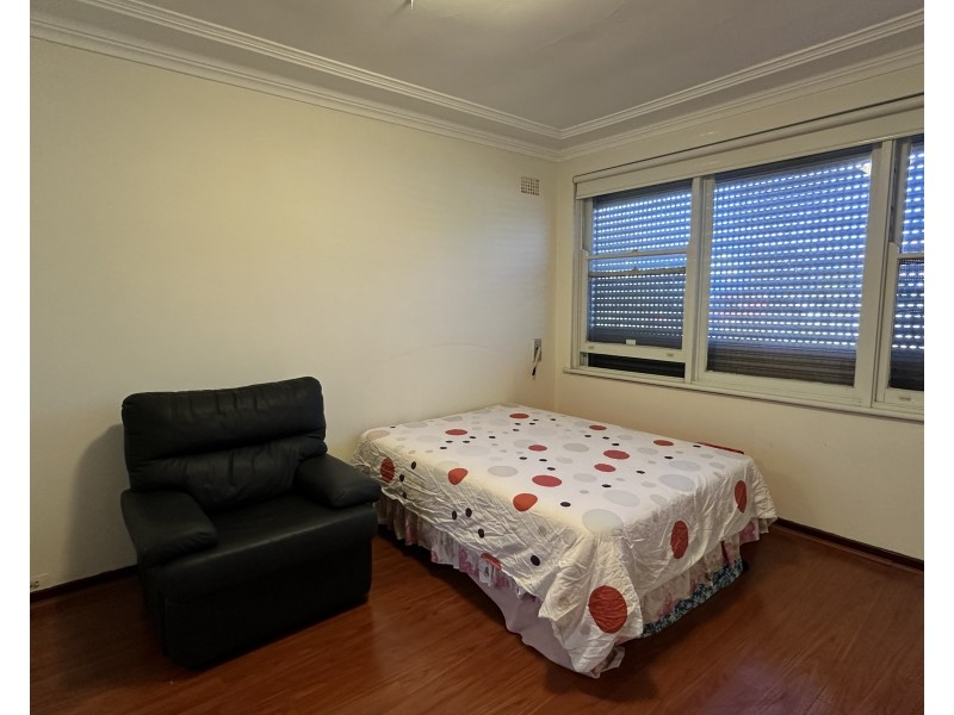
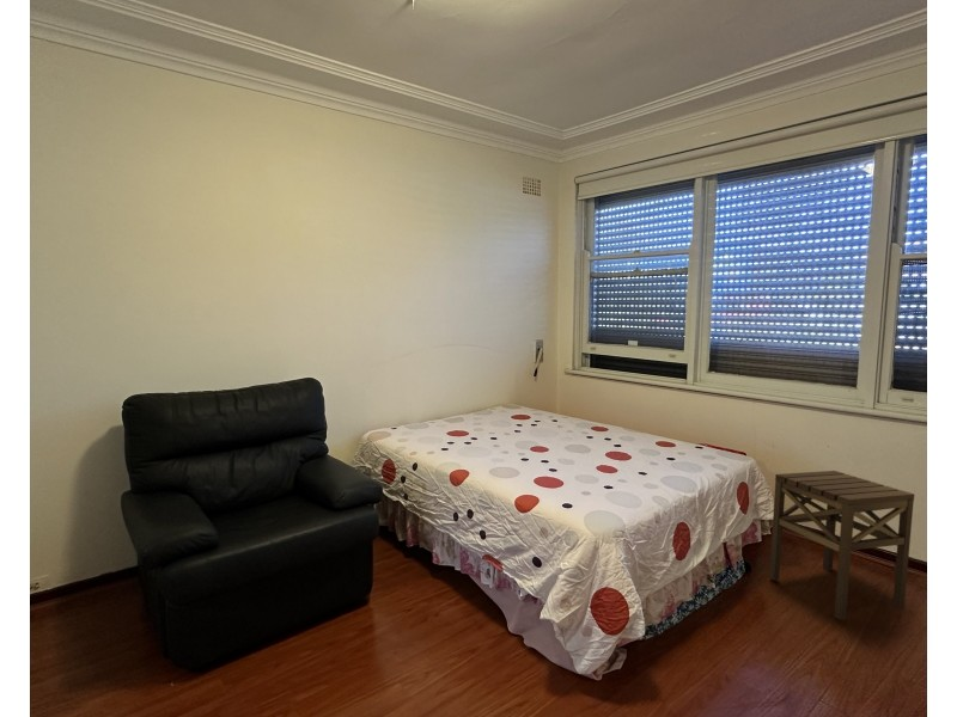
+ side table (836, 538)
